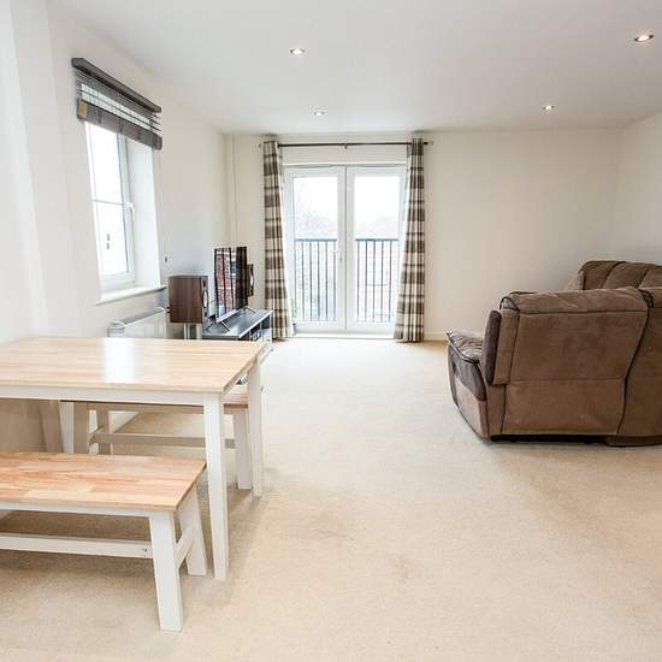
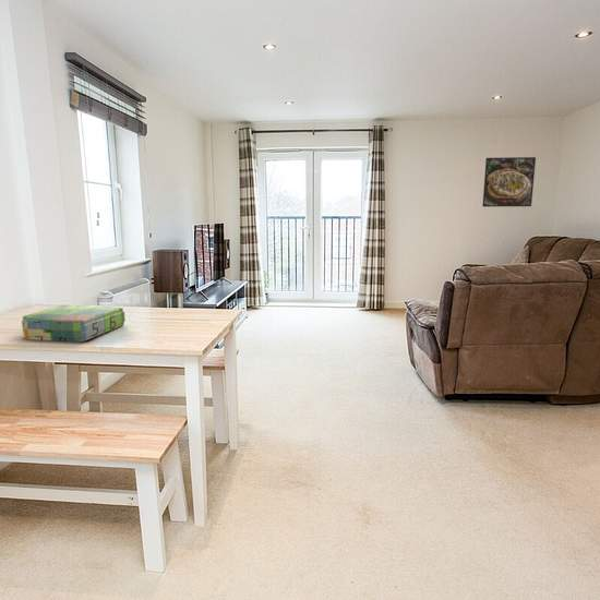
+ board game (72, 321)
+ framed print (508, 182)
